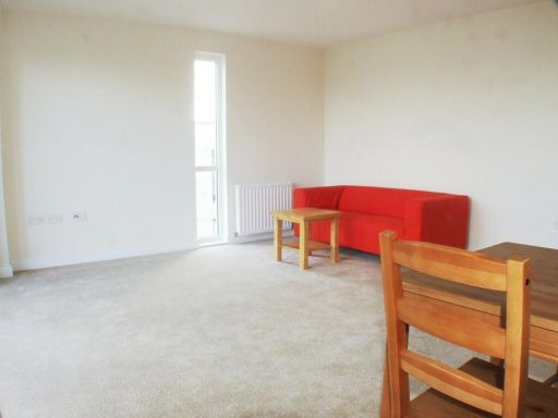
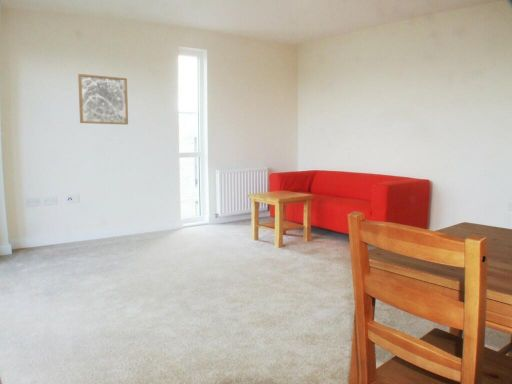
+ wall art (104, 100)
